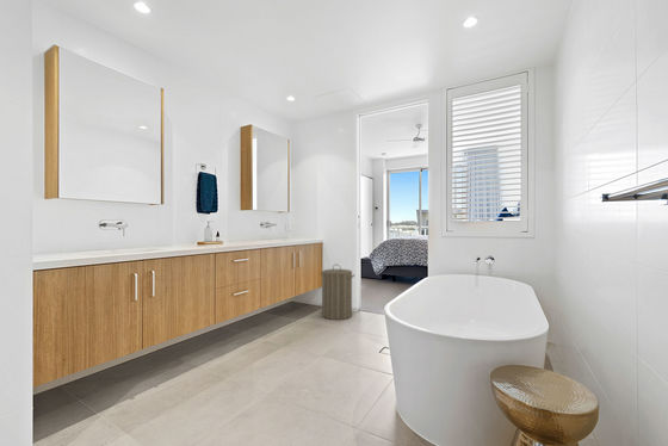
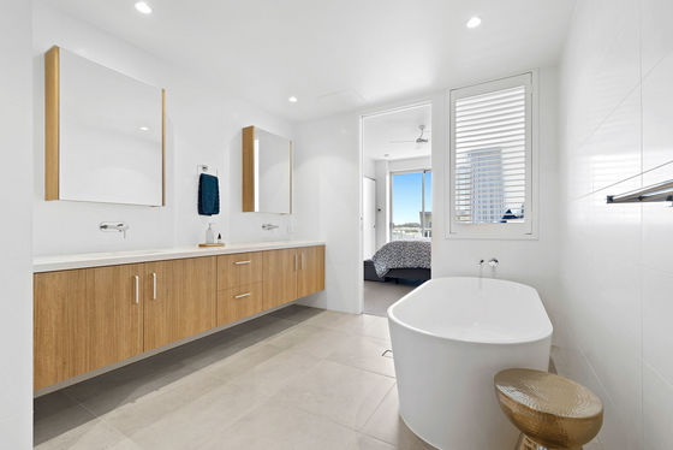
- laundry hamper (336, 289)
